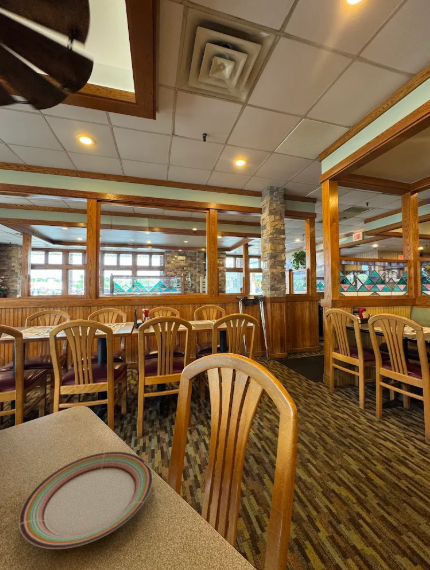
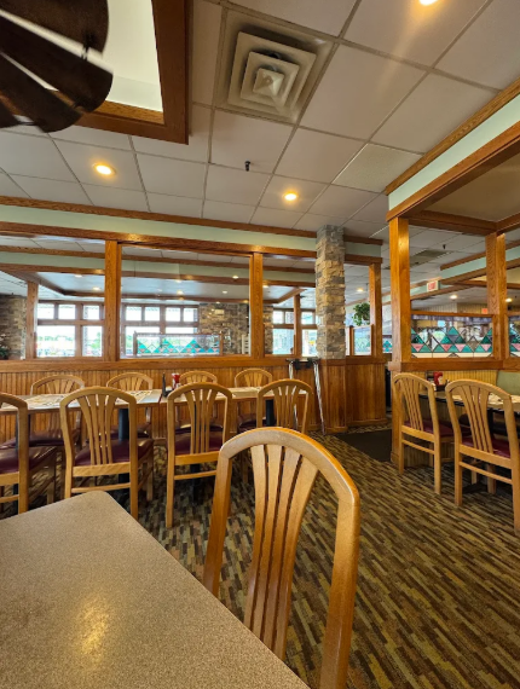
- plate (92, 494)
